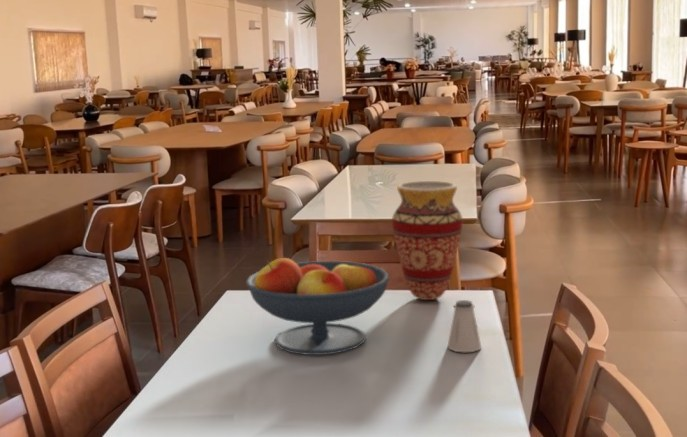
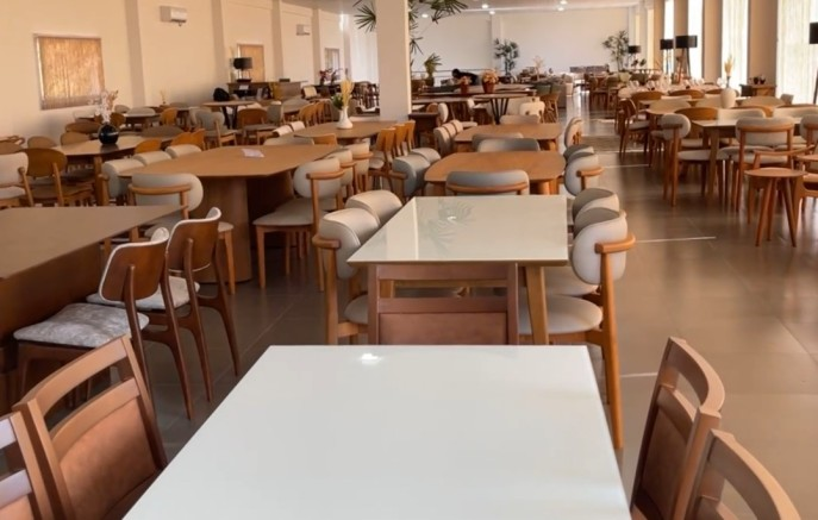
- saltshaker (464, 324)
- vase (427, 242)
- fruit bowl (318, 297)
